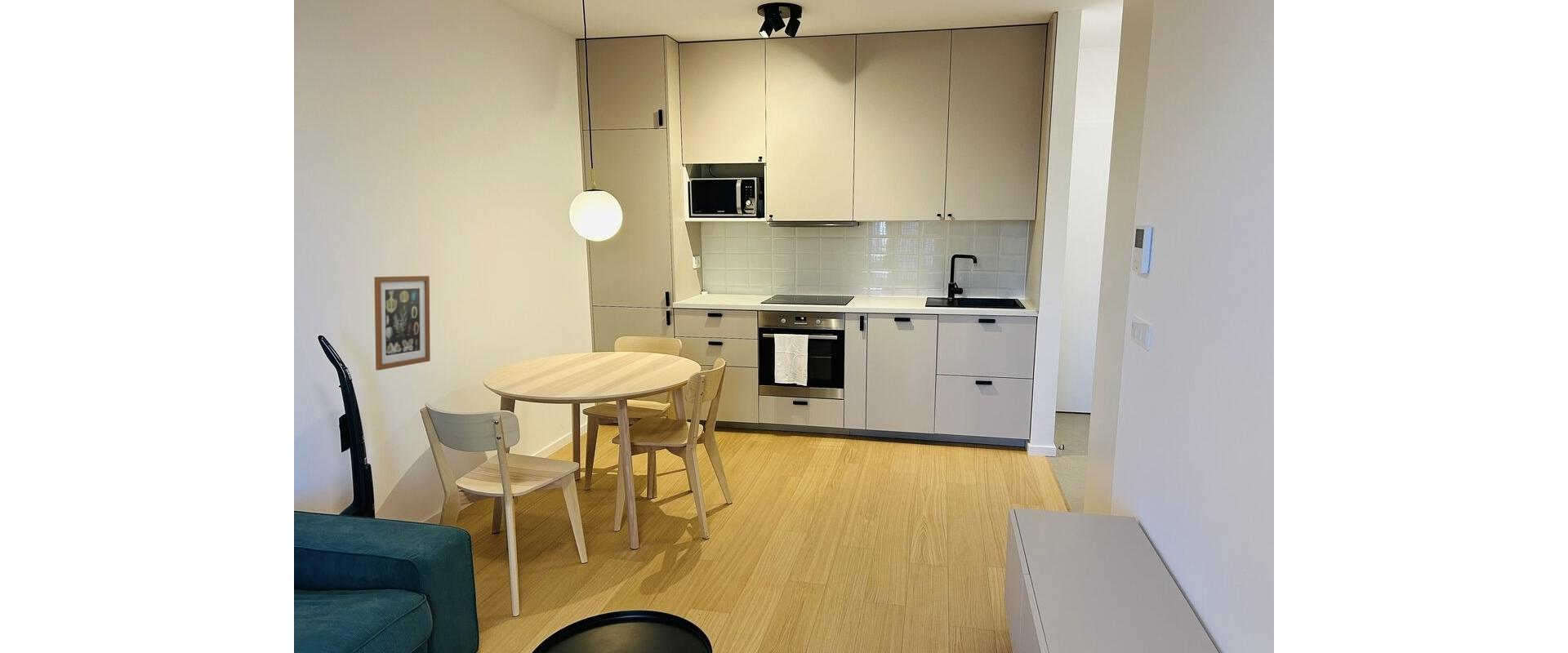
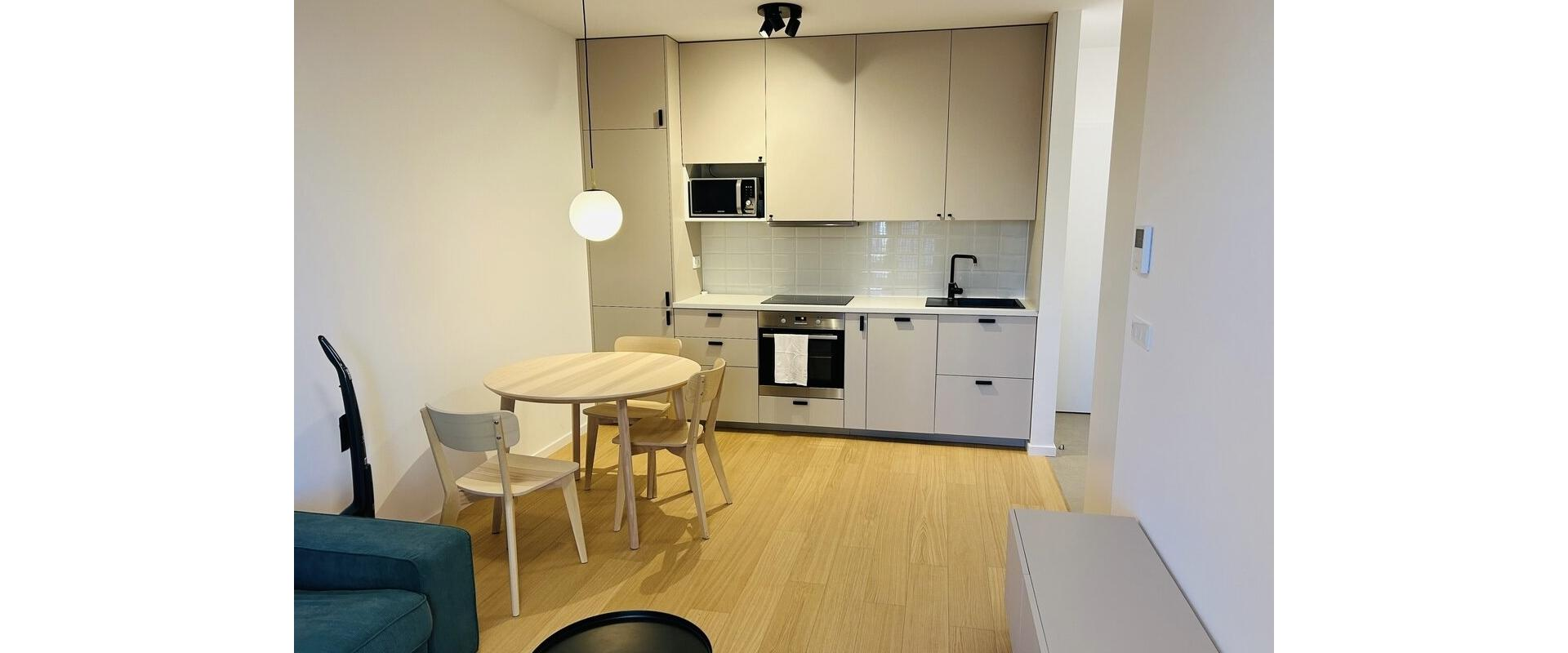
- wall art (403, 321)
